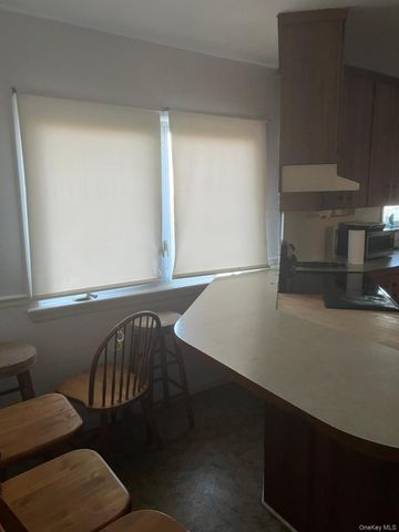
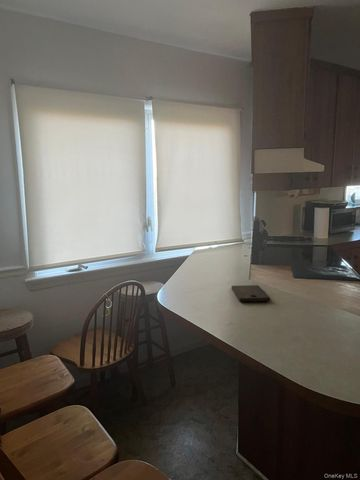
+ cutting board (249, 292)
